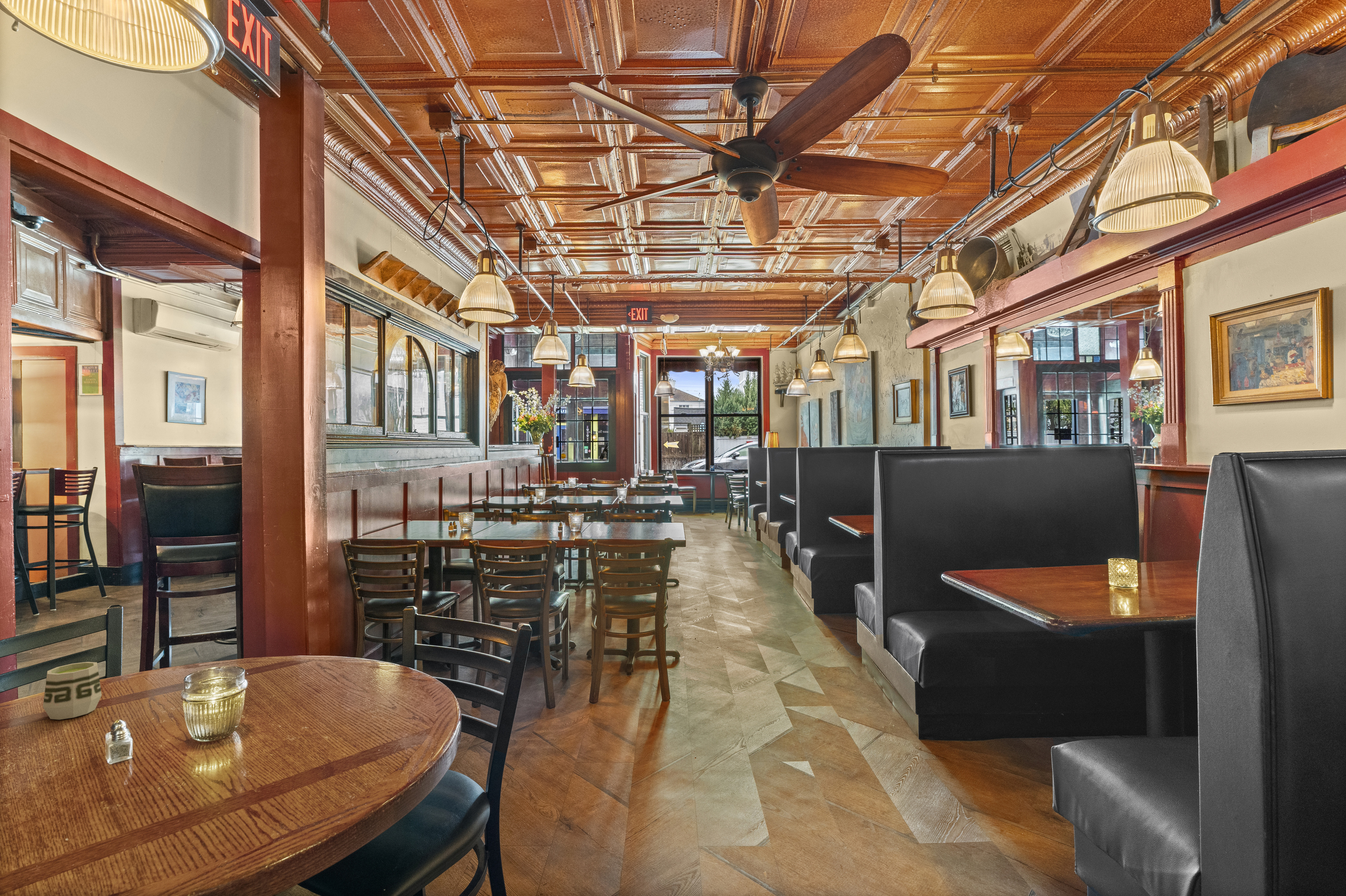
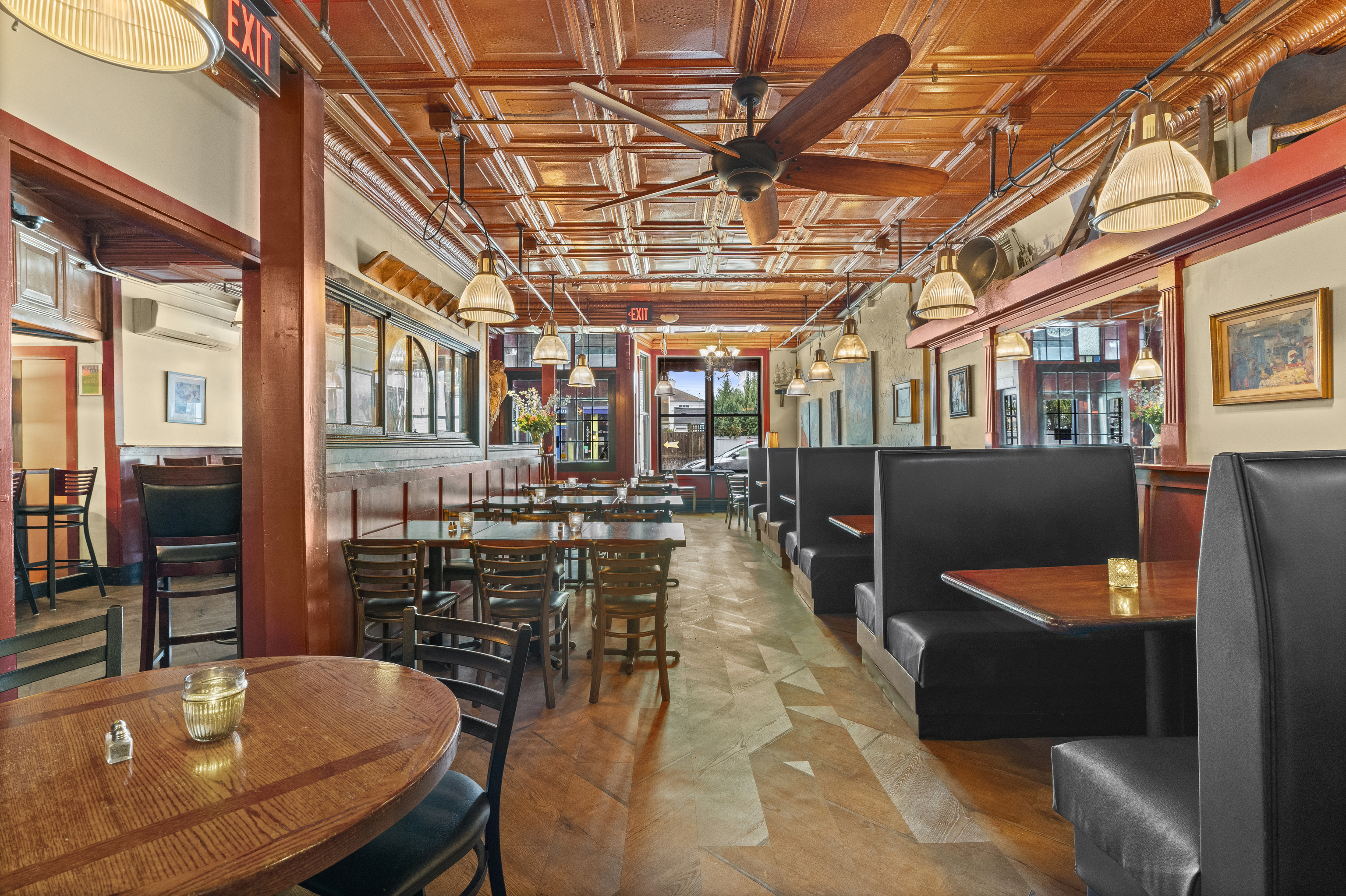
- cup (73, 690)
